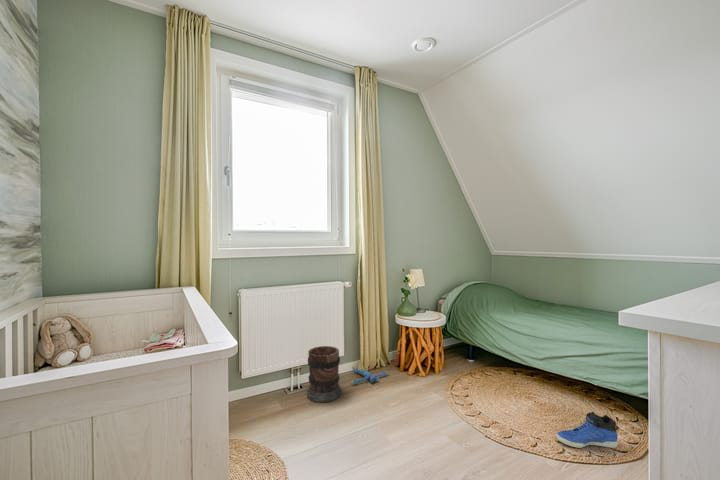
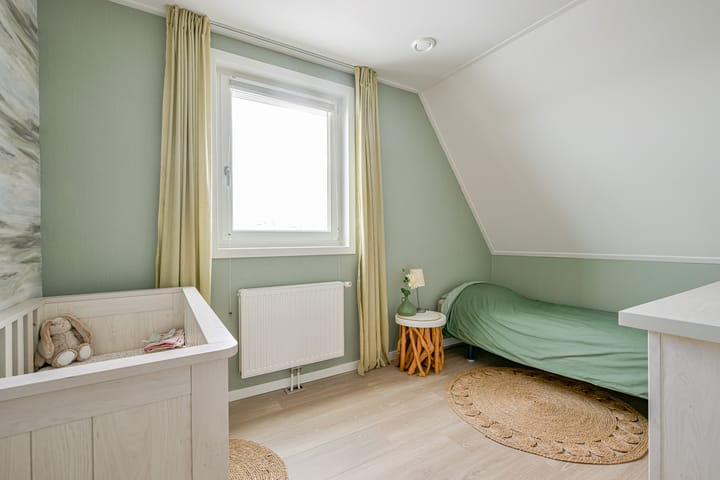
- sneaker (586, 427)
- plush toy (365, 373)
- wooden barrel (322, 370)
